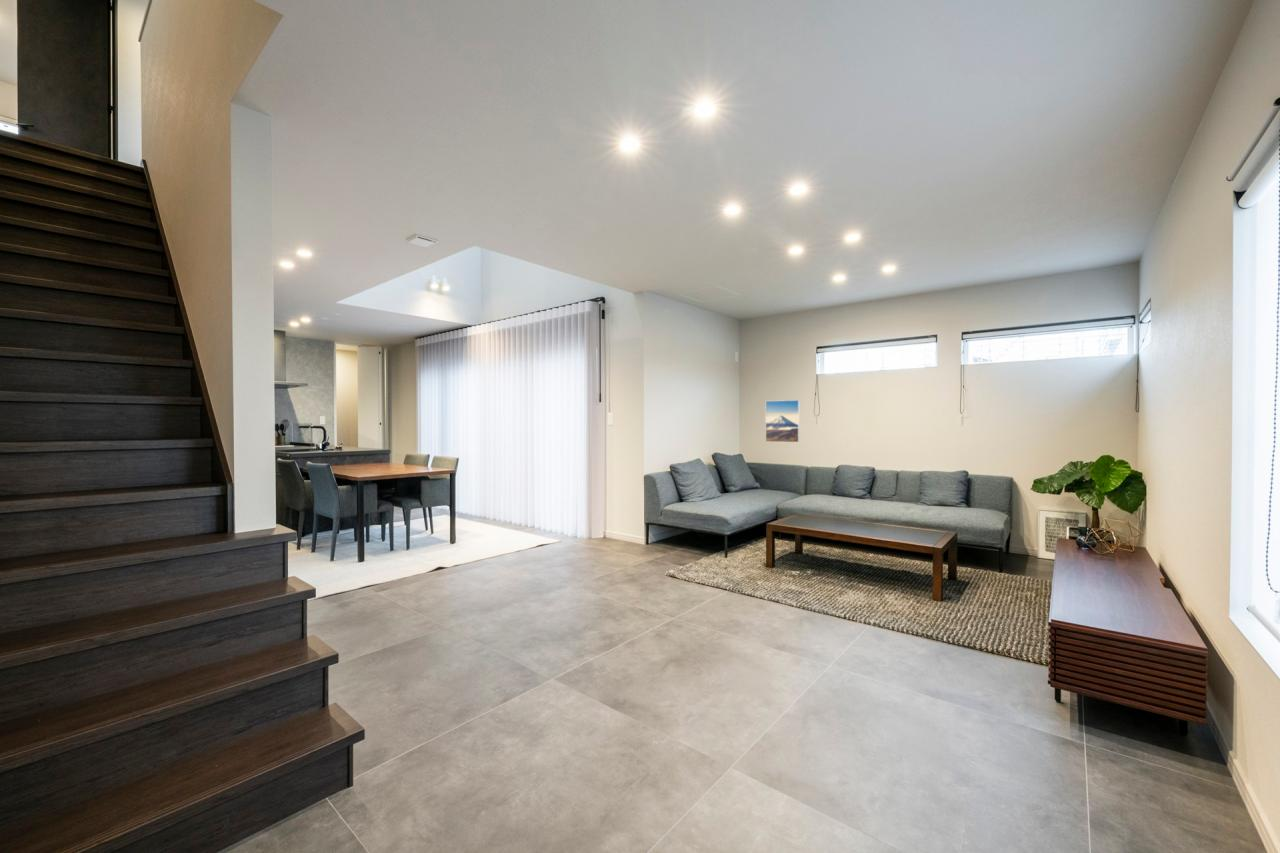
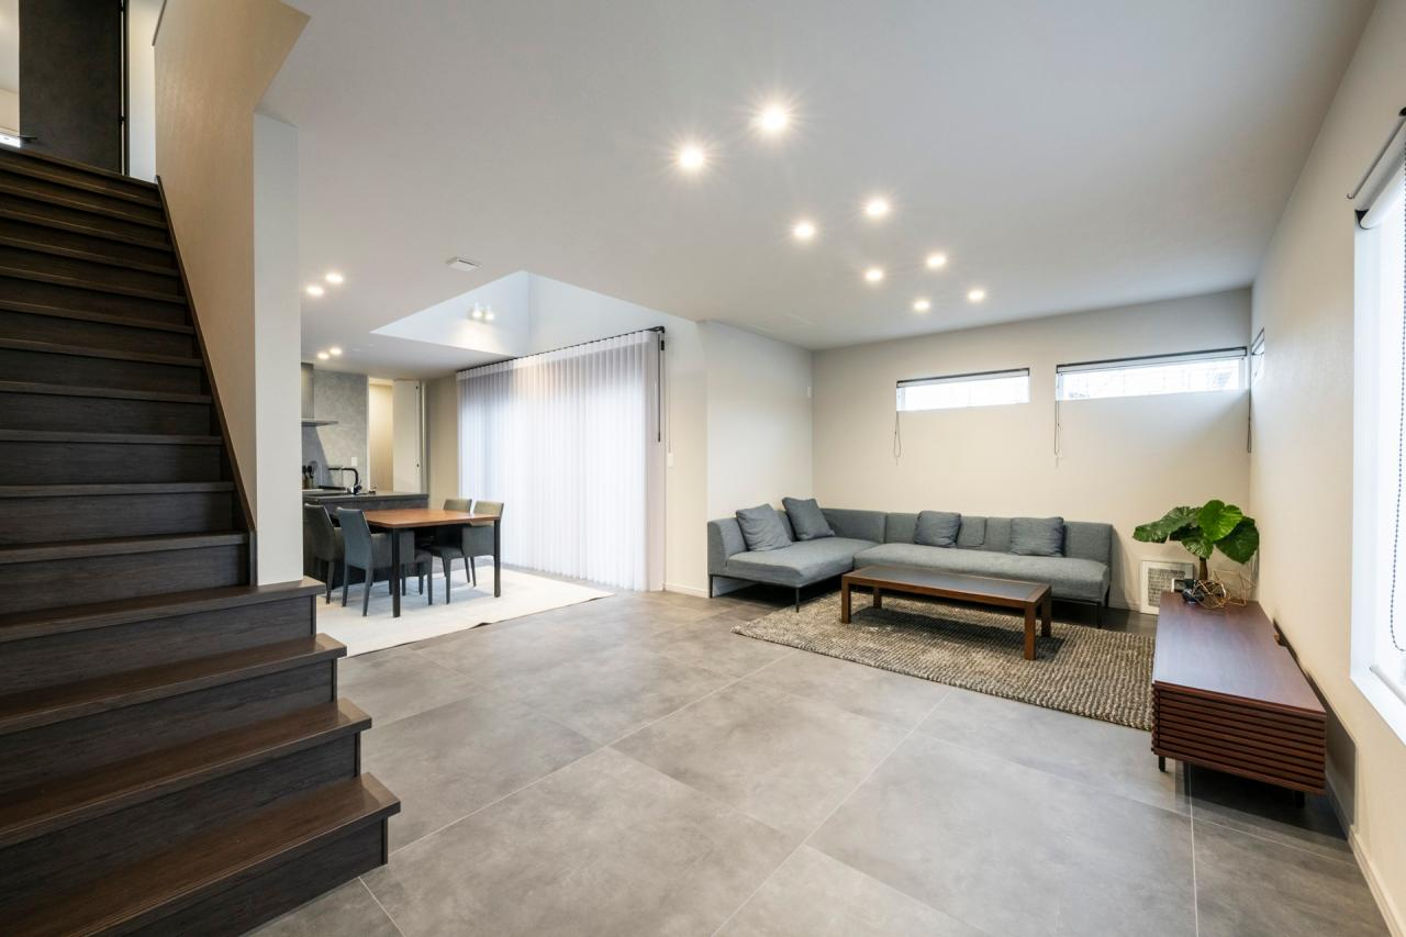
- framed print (782, 421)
